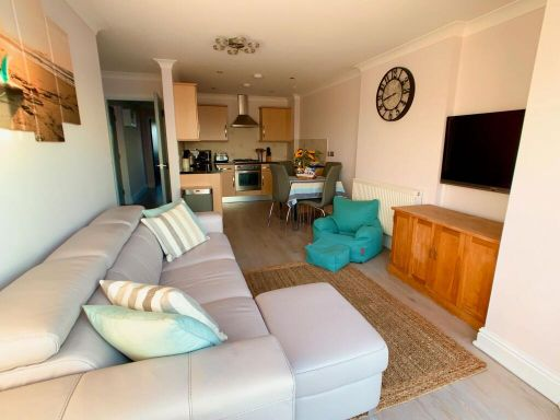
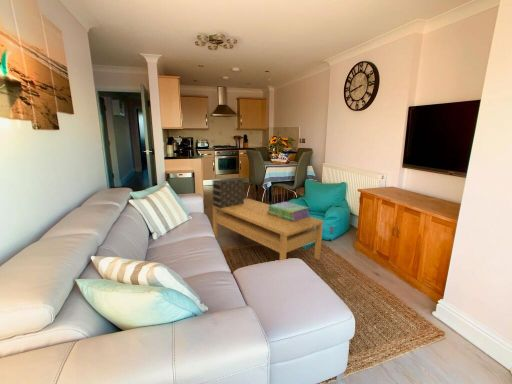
+ stack of books (288, 210)
+ decorative box (228, 192)
+ coffee table (261, 229)
